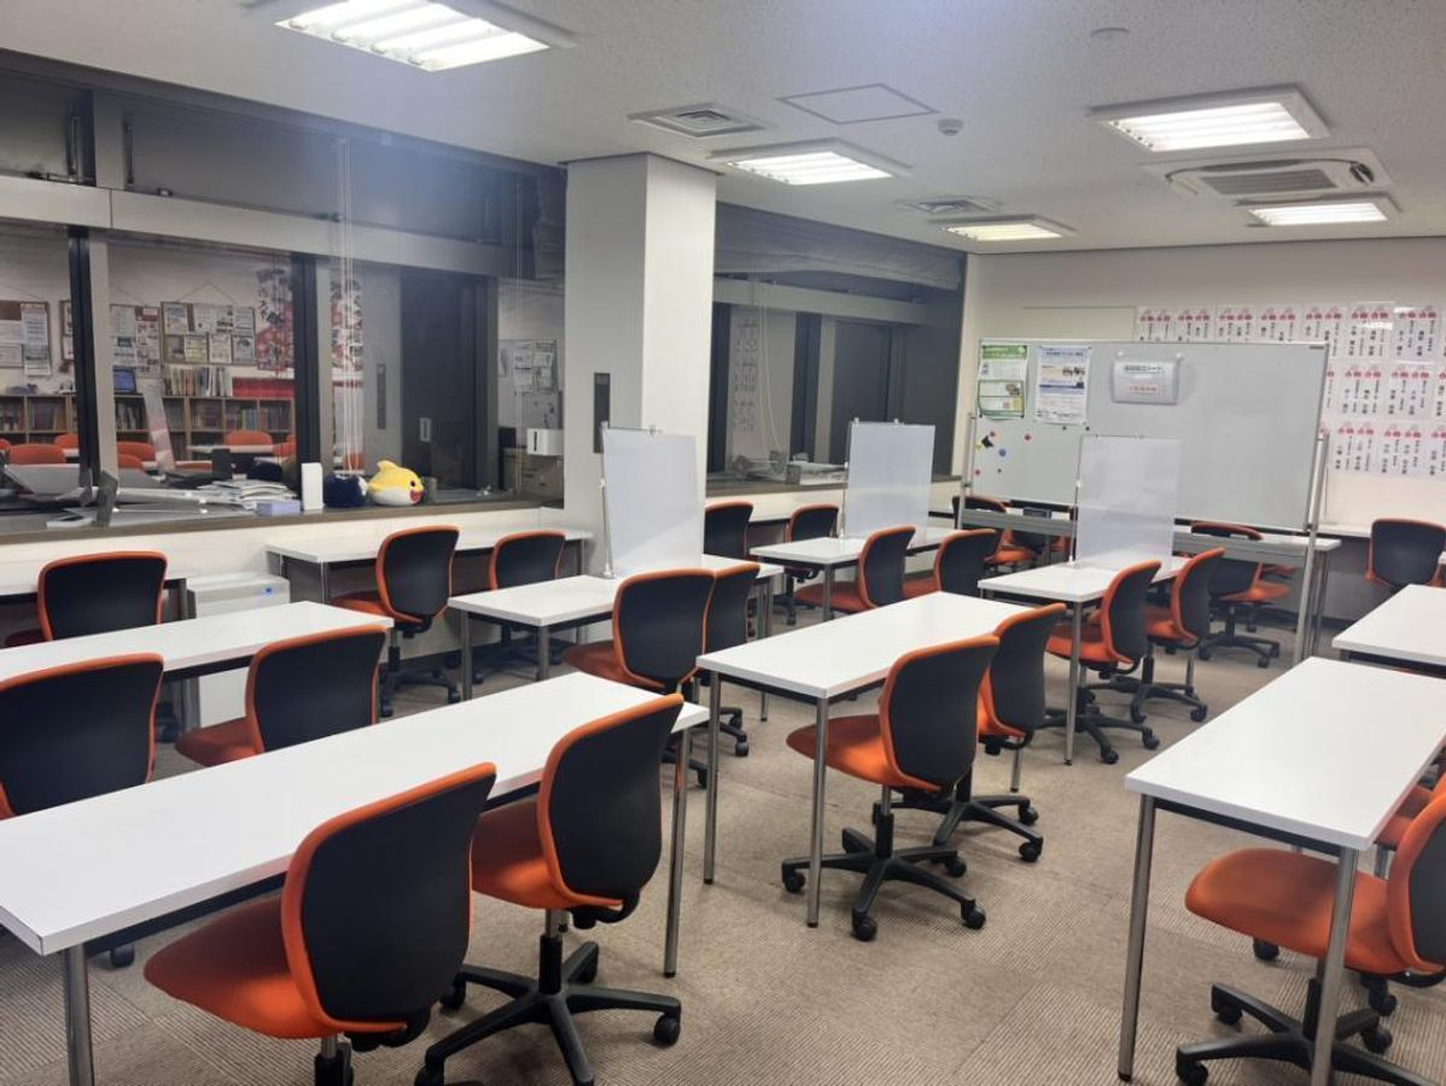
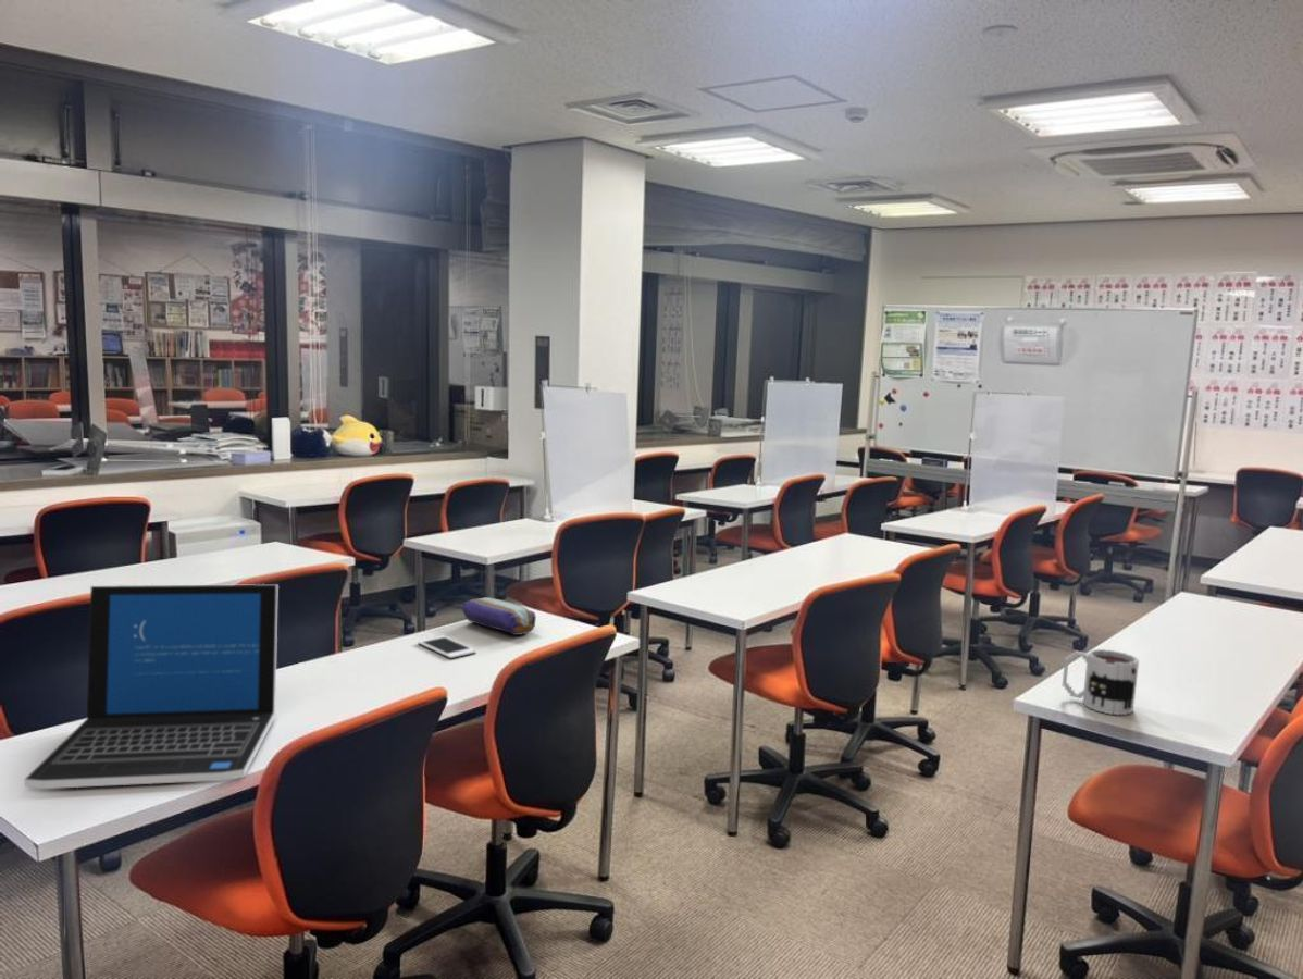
+ laptop (163, 677)
+ mug (1099, 679)
+ cell phone (446, 646)
+ pencil case (498, 615)
